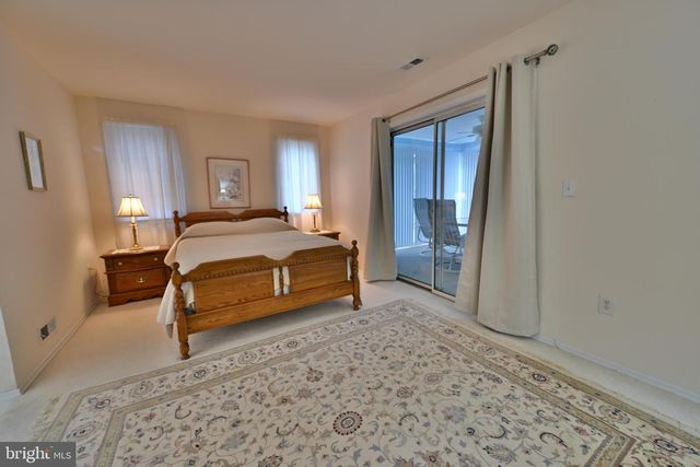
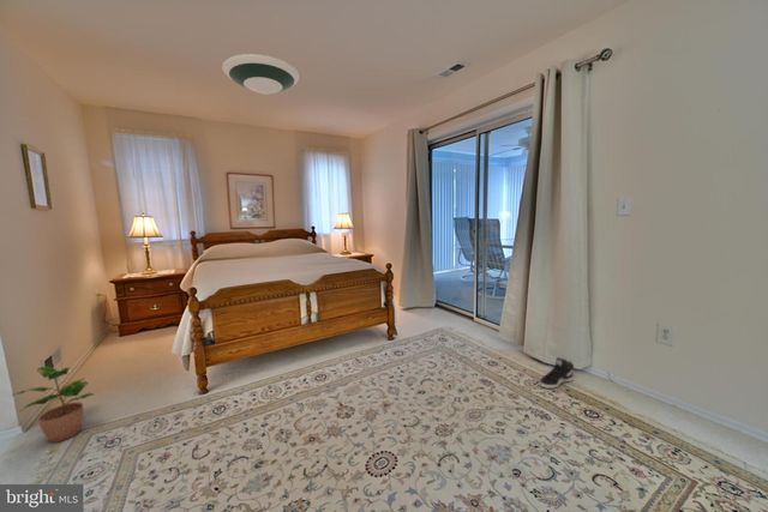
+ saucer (263, 82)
+ sneaker (554, 371)
+ potted plant (58, 398)
